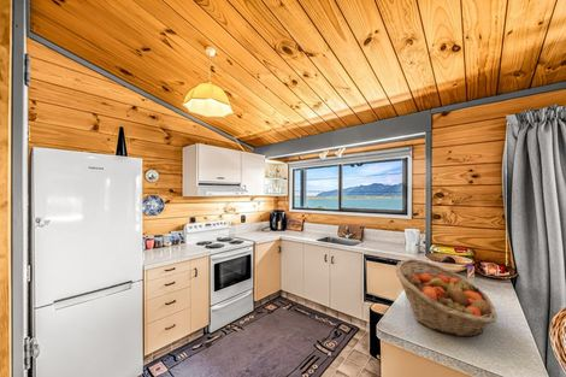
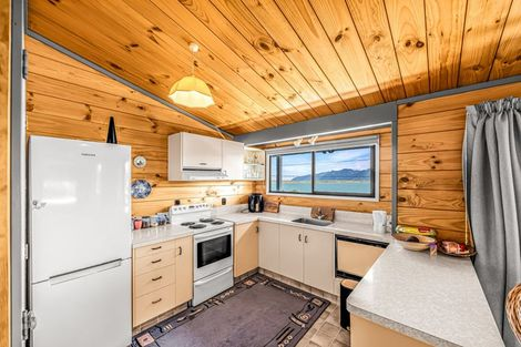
- fruit basket (441, 293)
